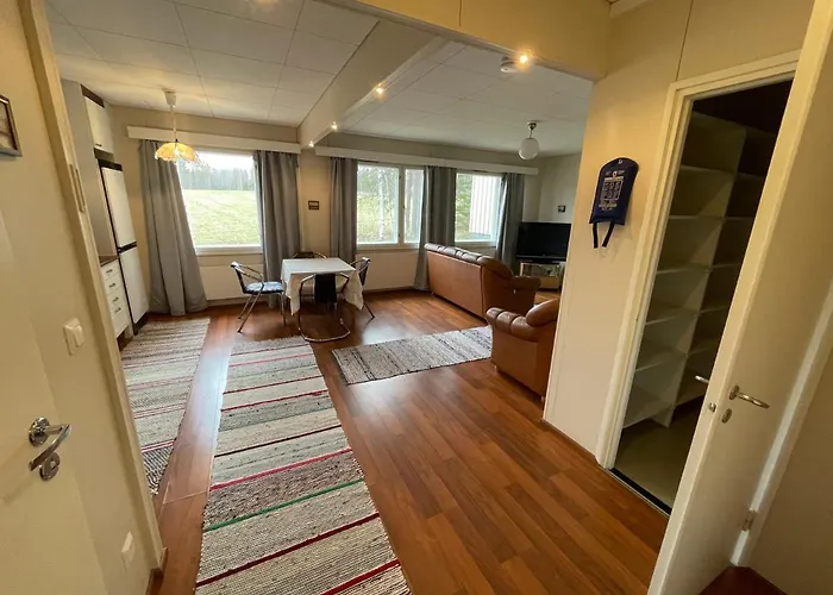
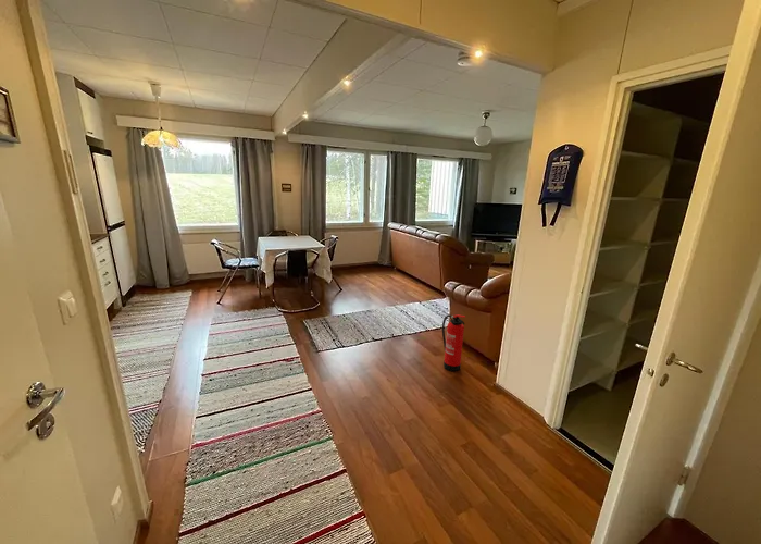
+ fire extinguisher (451, 338)
